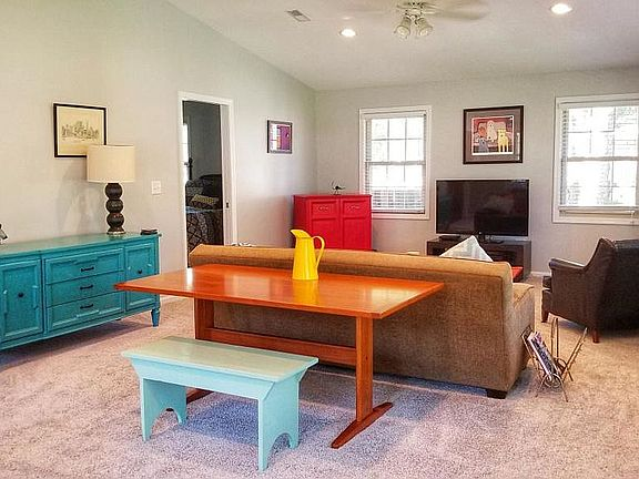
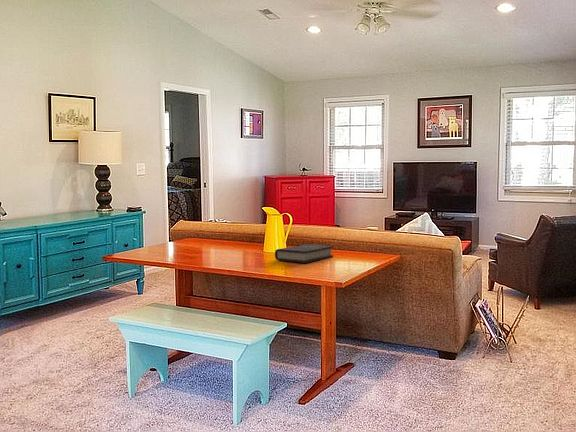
+ book (304, 253)
